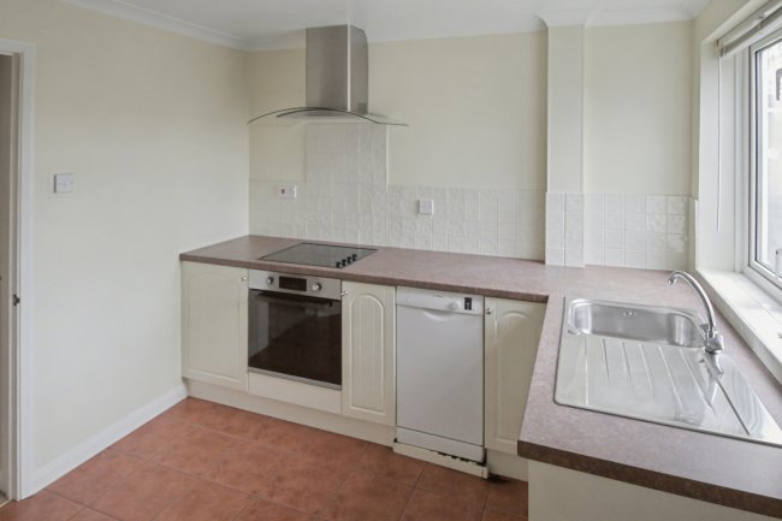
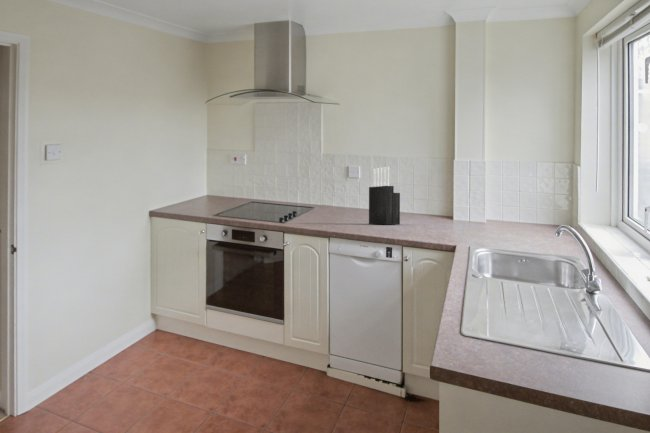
+ knife block (385, 196)
